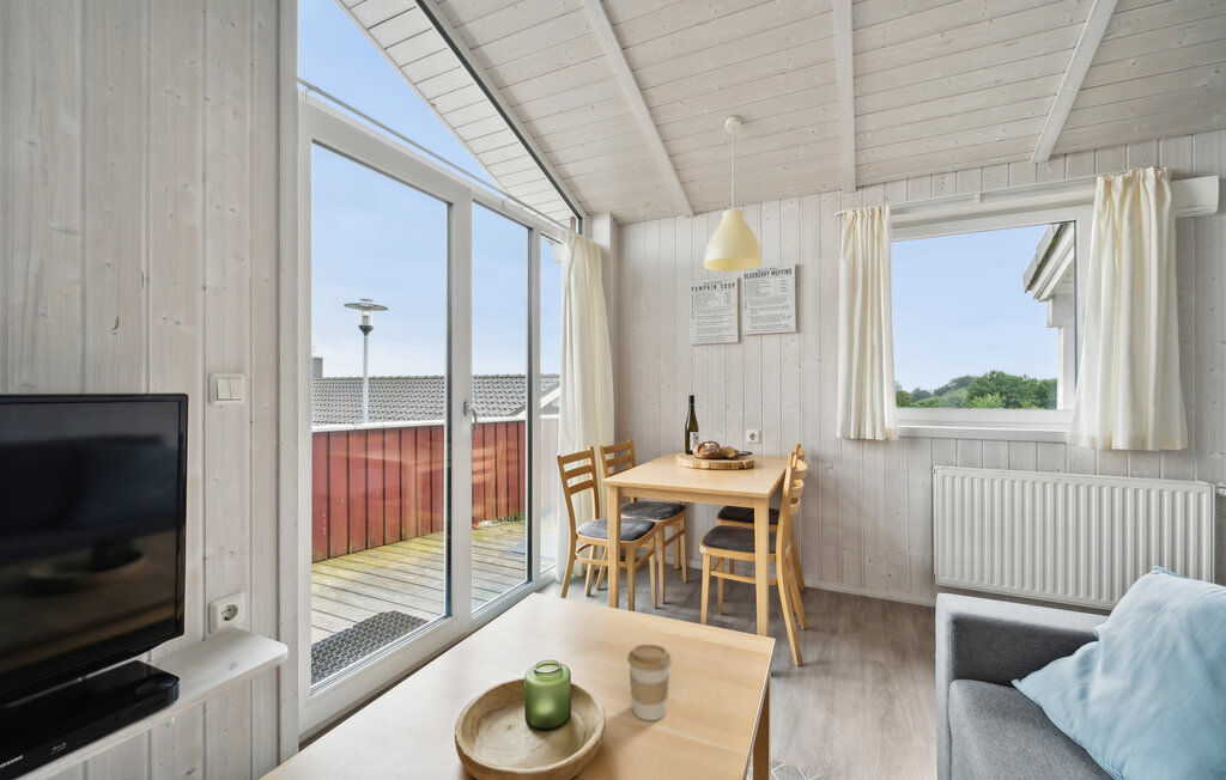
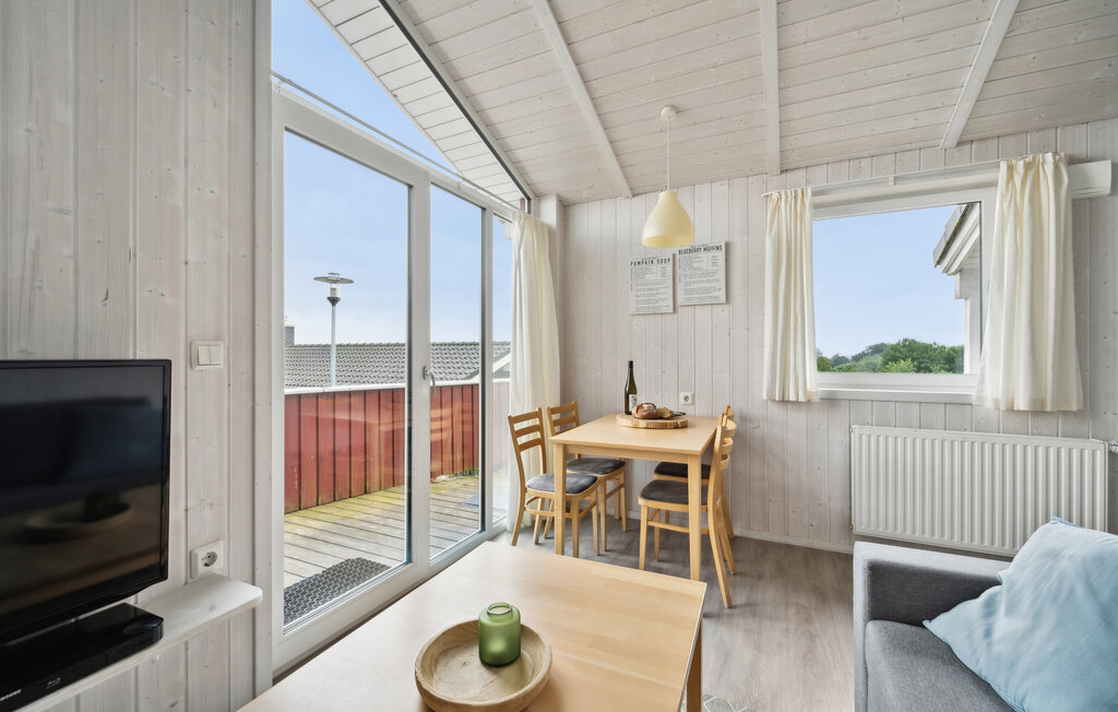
- coffee cup (649, 678)
